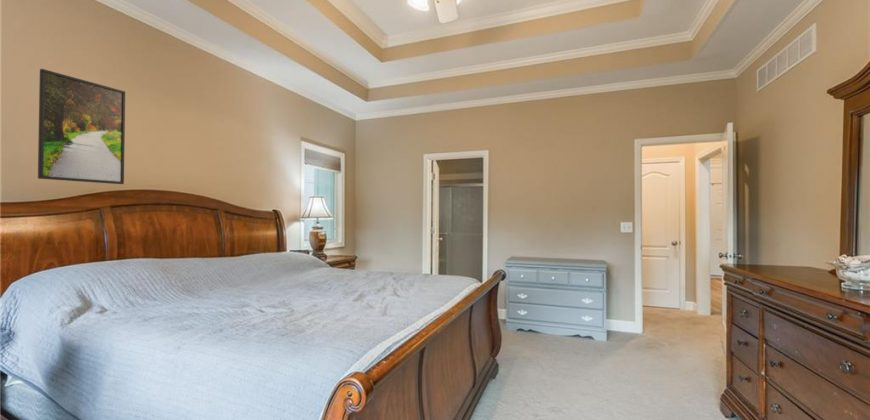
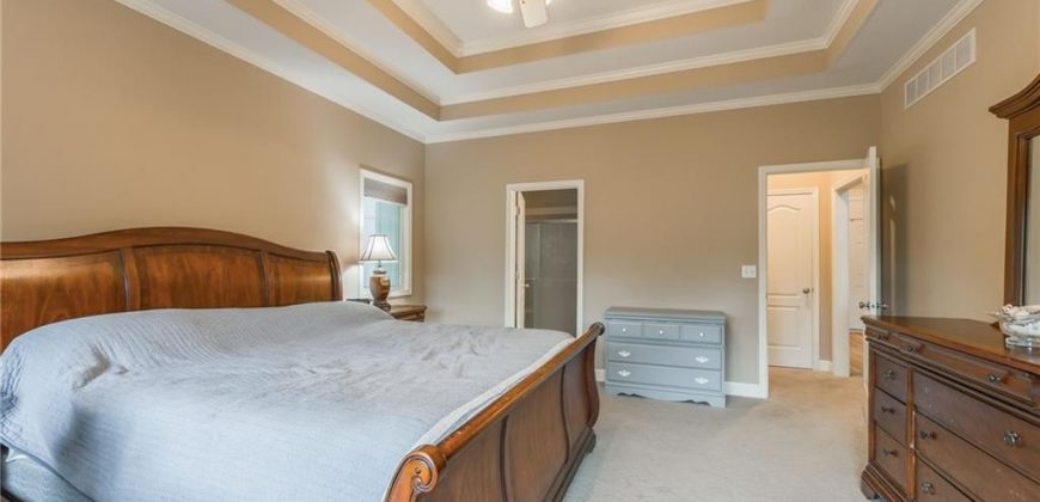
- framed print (85, 131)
